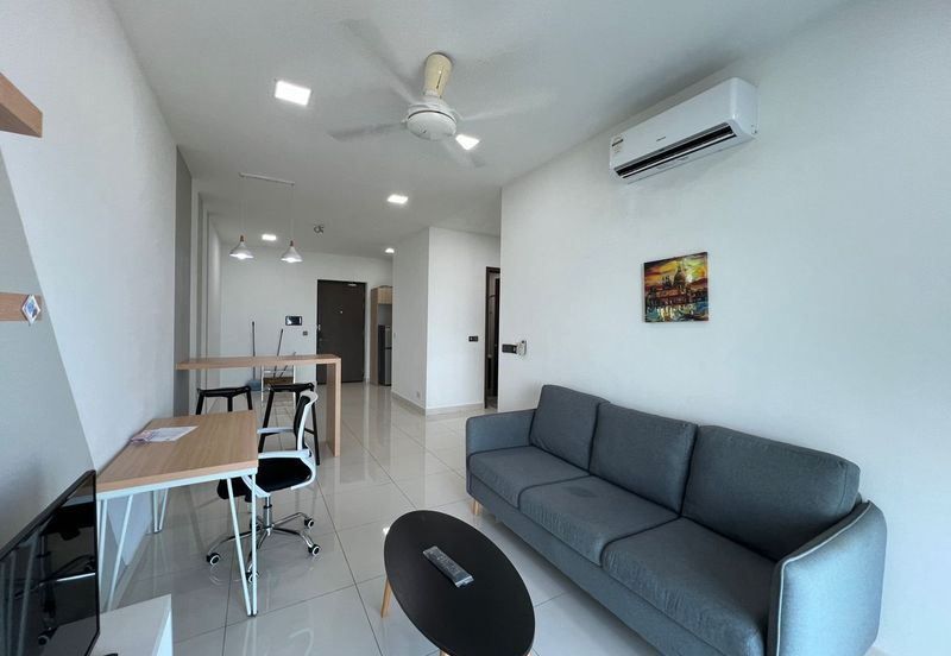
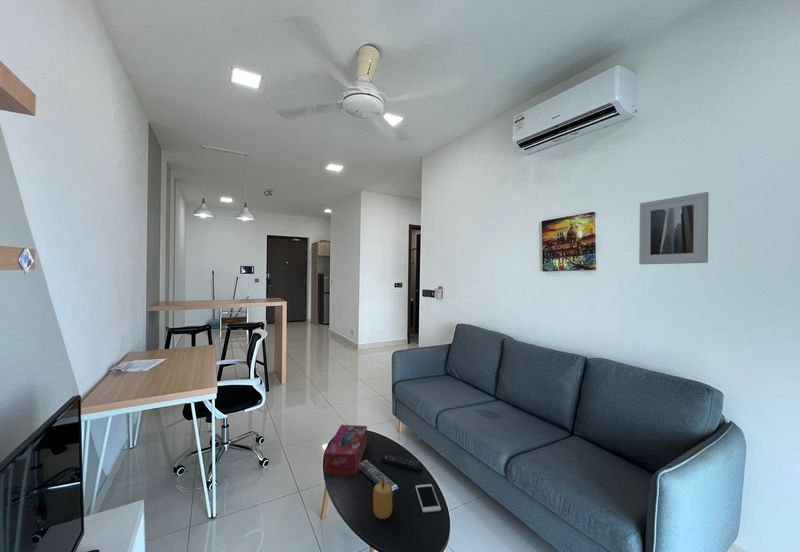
+ tissue box (347, 447)
+ cell phone (427, 497)
+ remote control (401, 462)
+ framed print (671, 230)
+ candle (382, 494)
